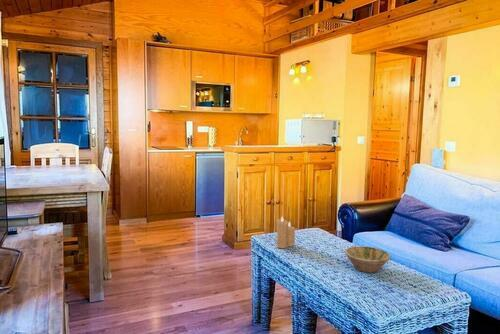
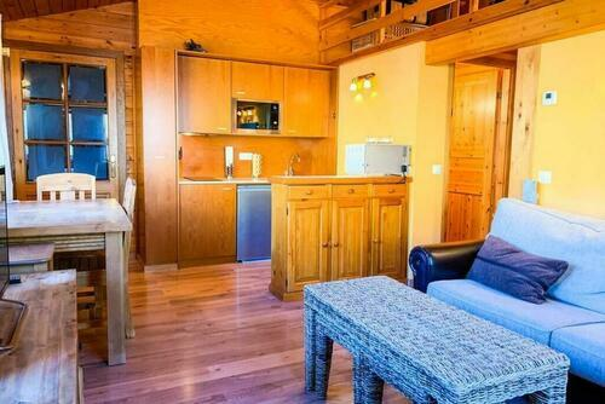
- candle (285, 230)
- bowl (366, 260)
